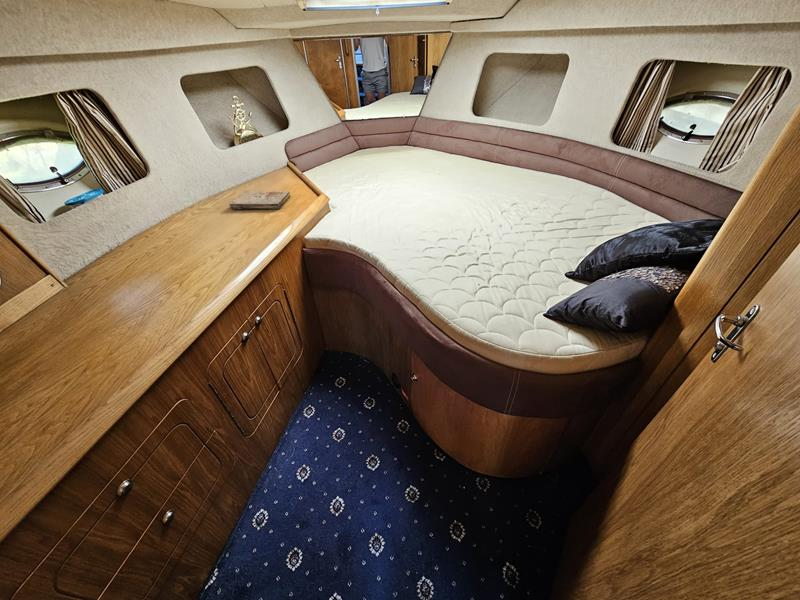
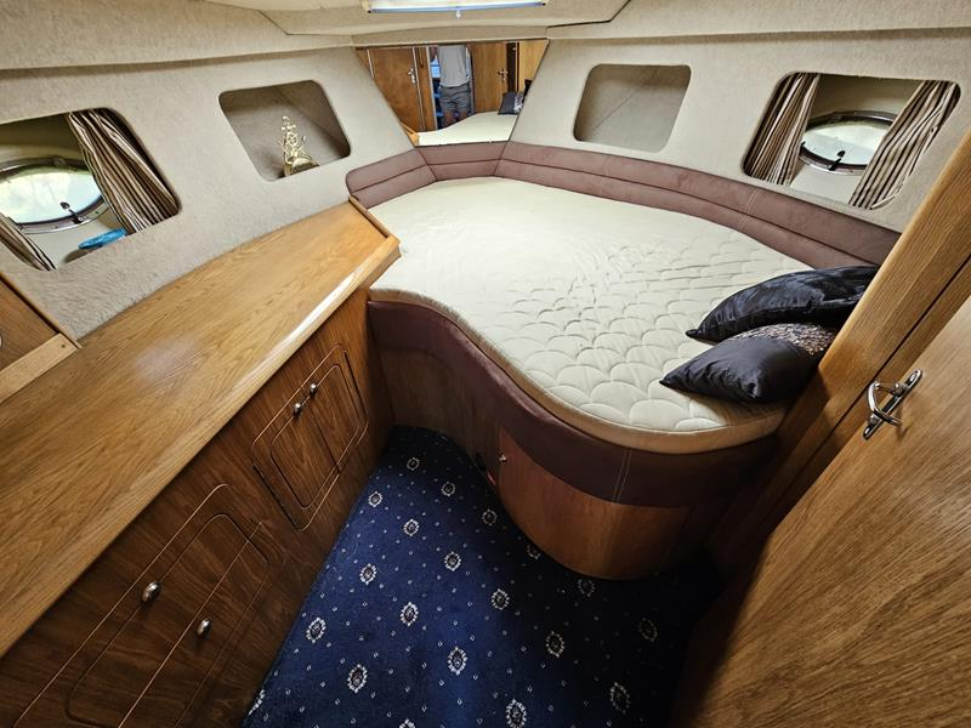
- book (261, 199)
